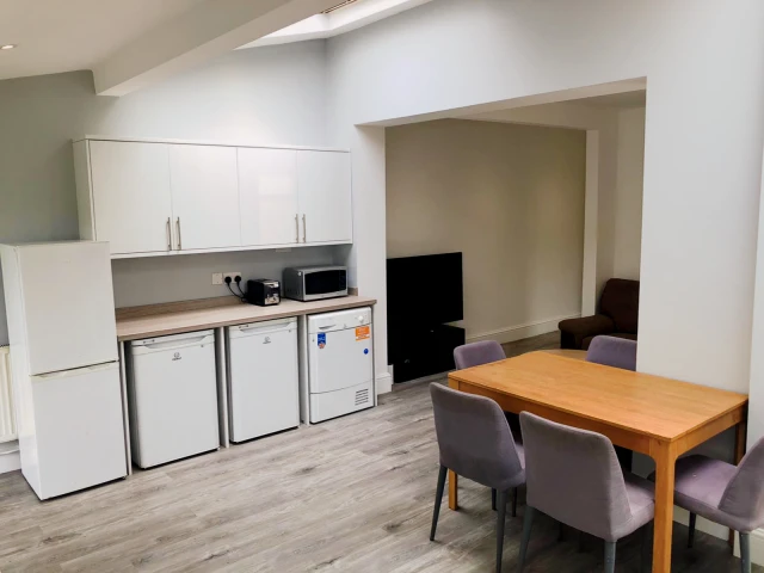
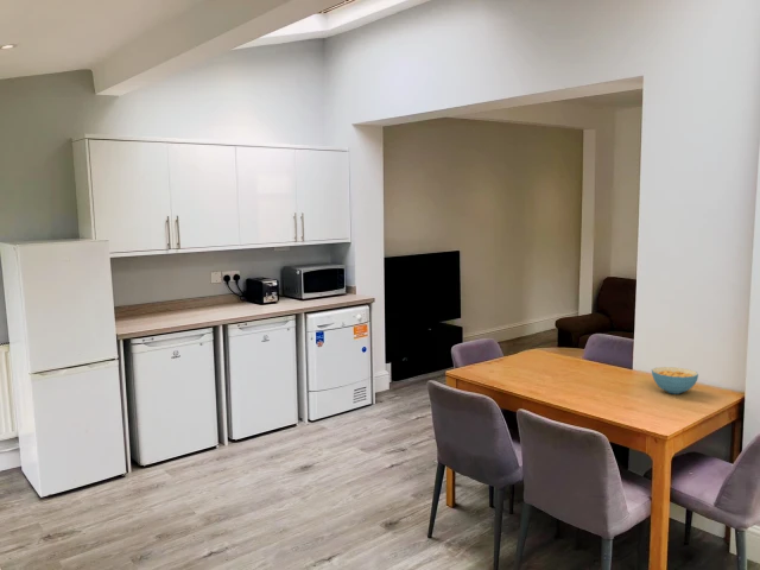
+ cereal bowl (673, 381)
